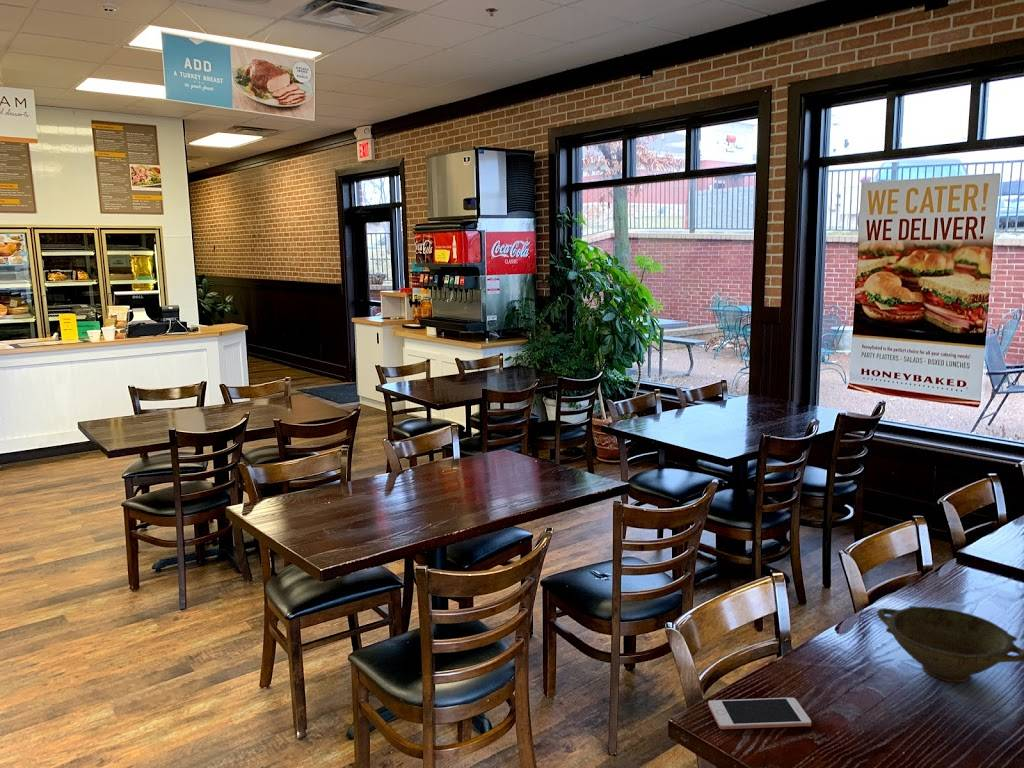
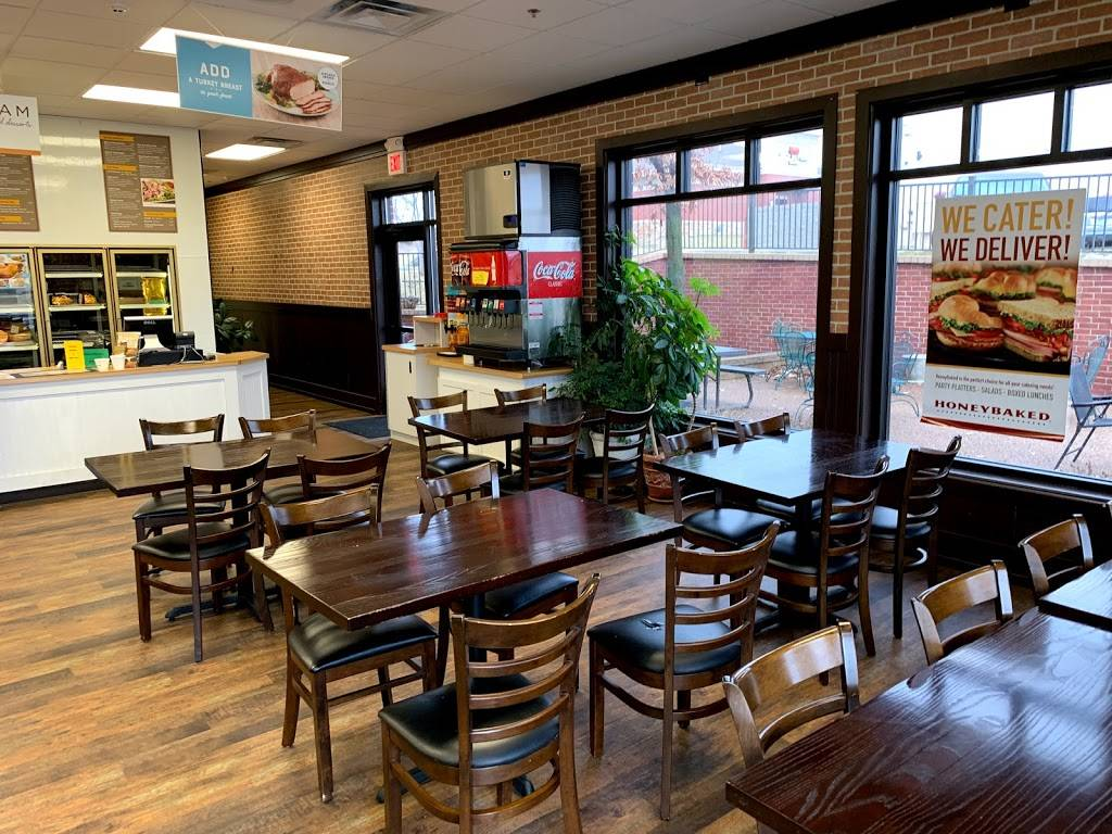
- cell phone (758, 713)
- bowl (947, 650)
